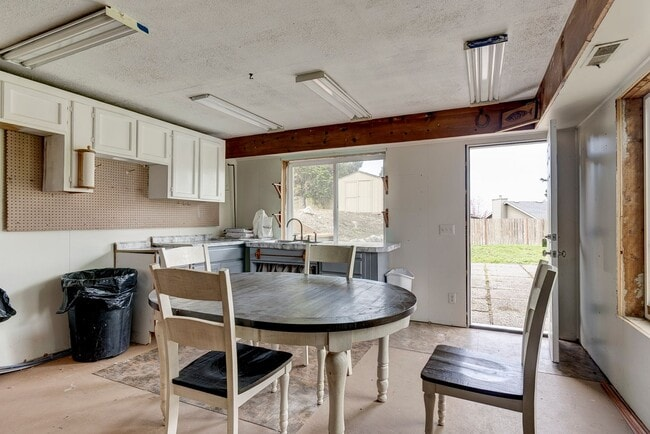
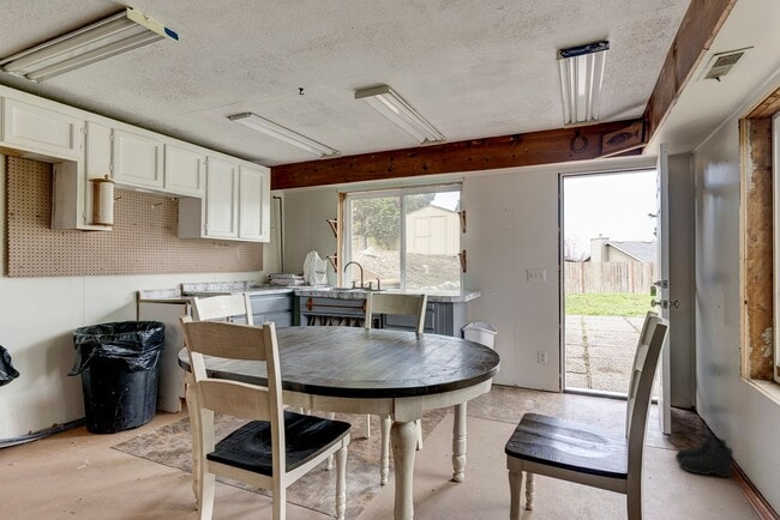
+ boots (702, 451)
